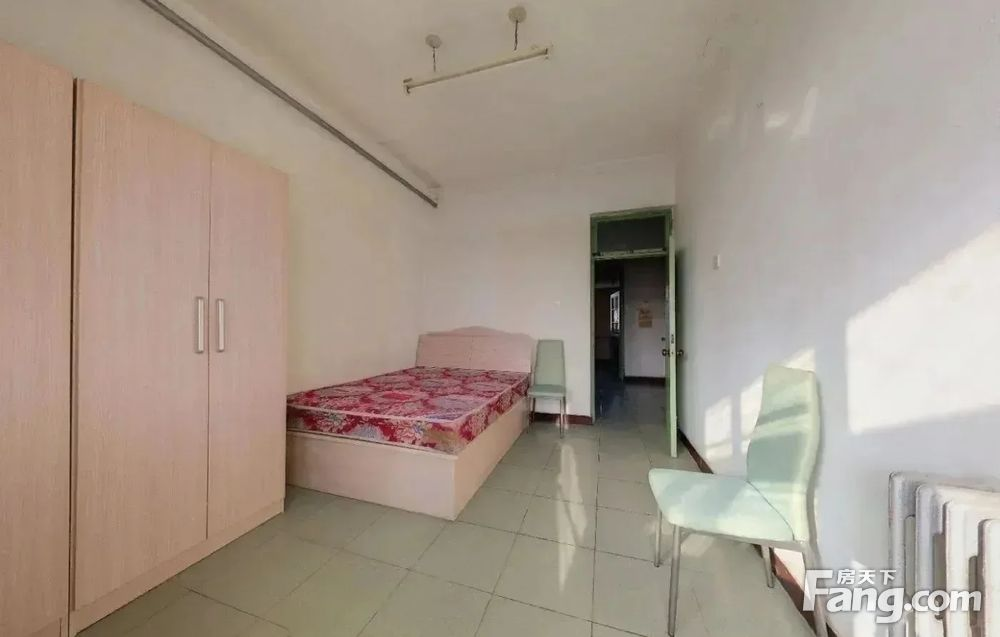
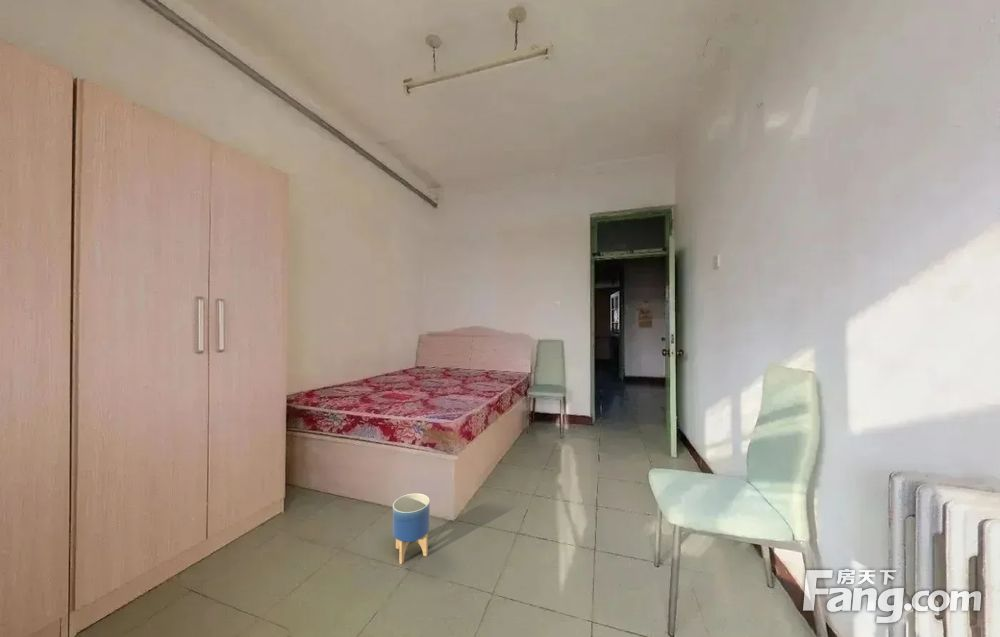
+ planter (411, 527)
